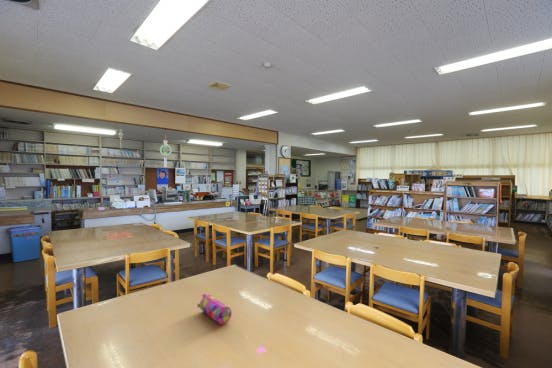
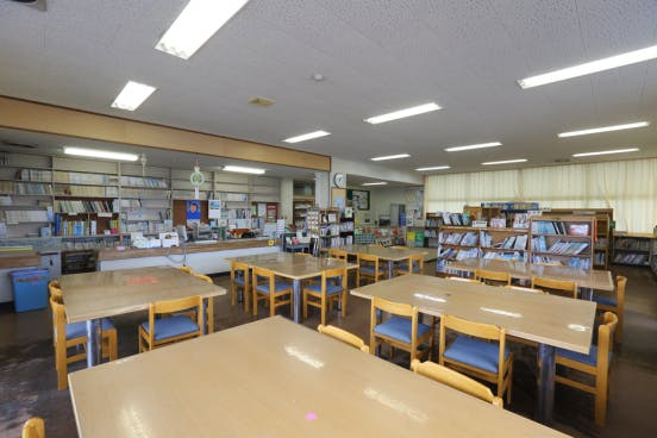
- pencil case (214, 308)
